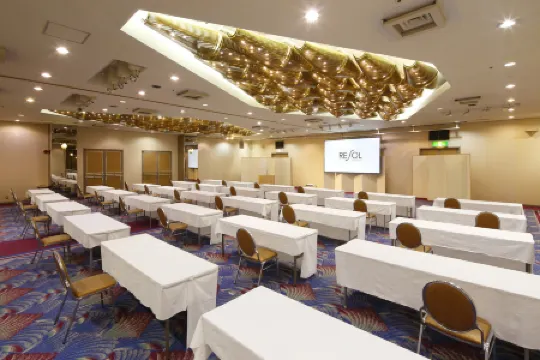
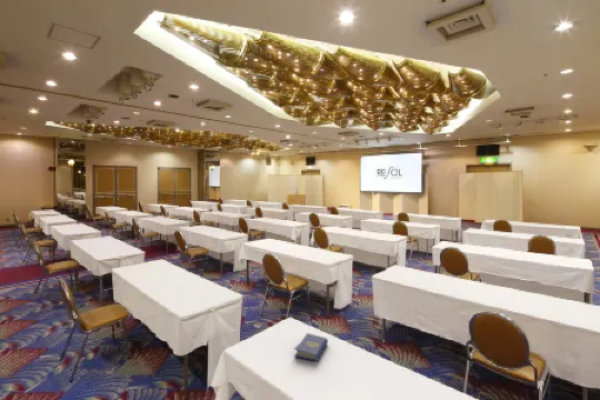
+ hardcover book (311, 346)
